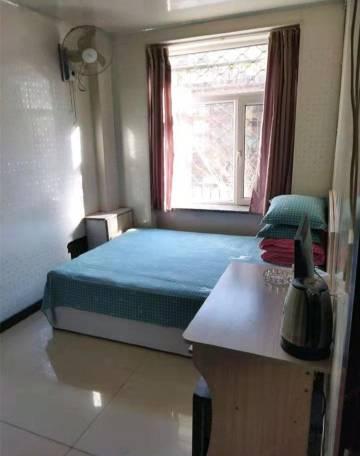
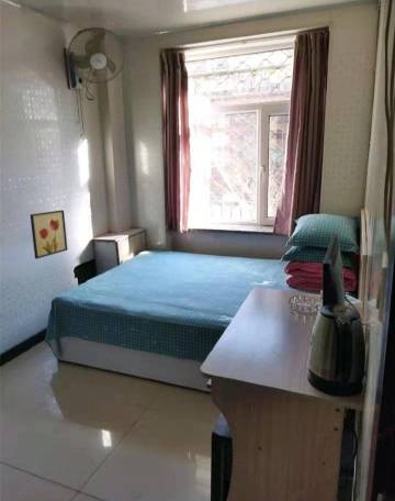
+ wall art (48, 233)
